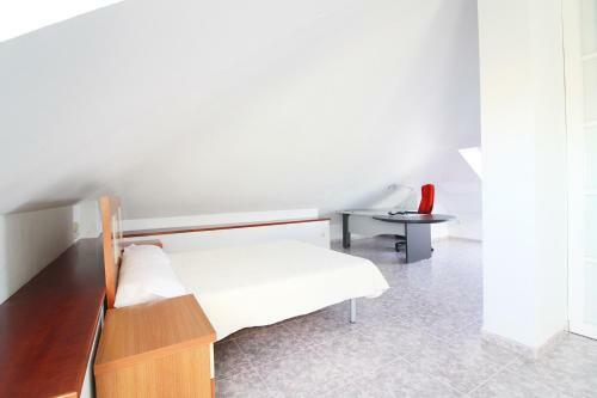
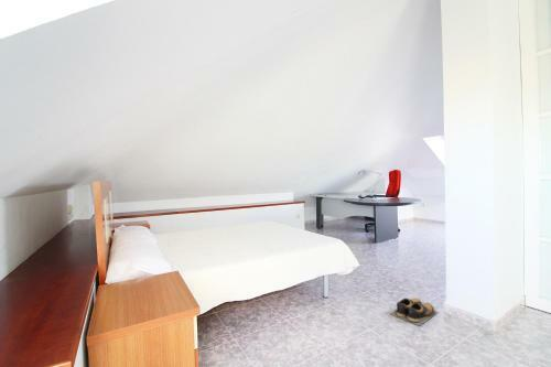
+ shoes (413, 306)
